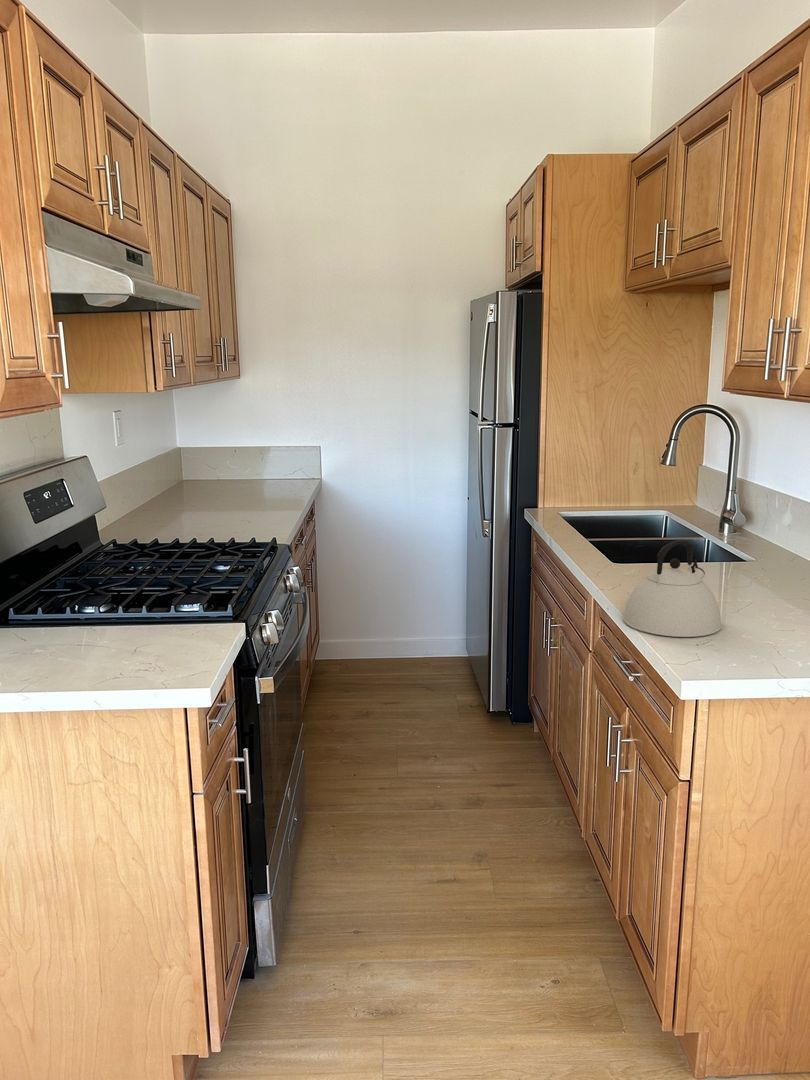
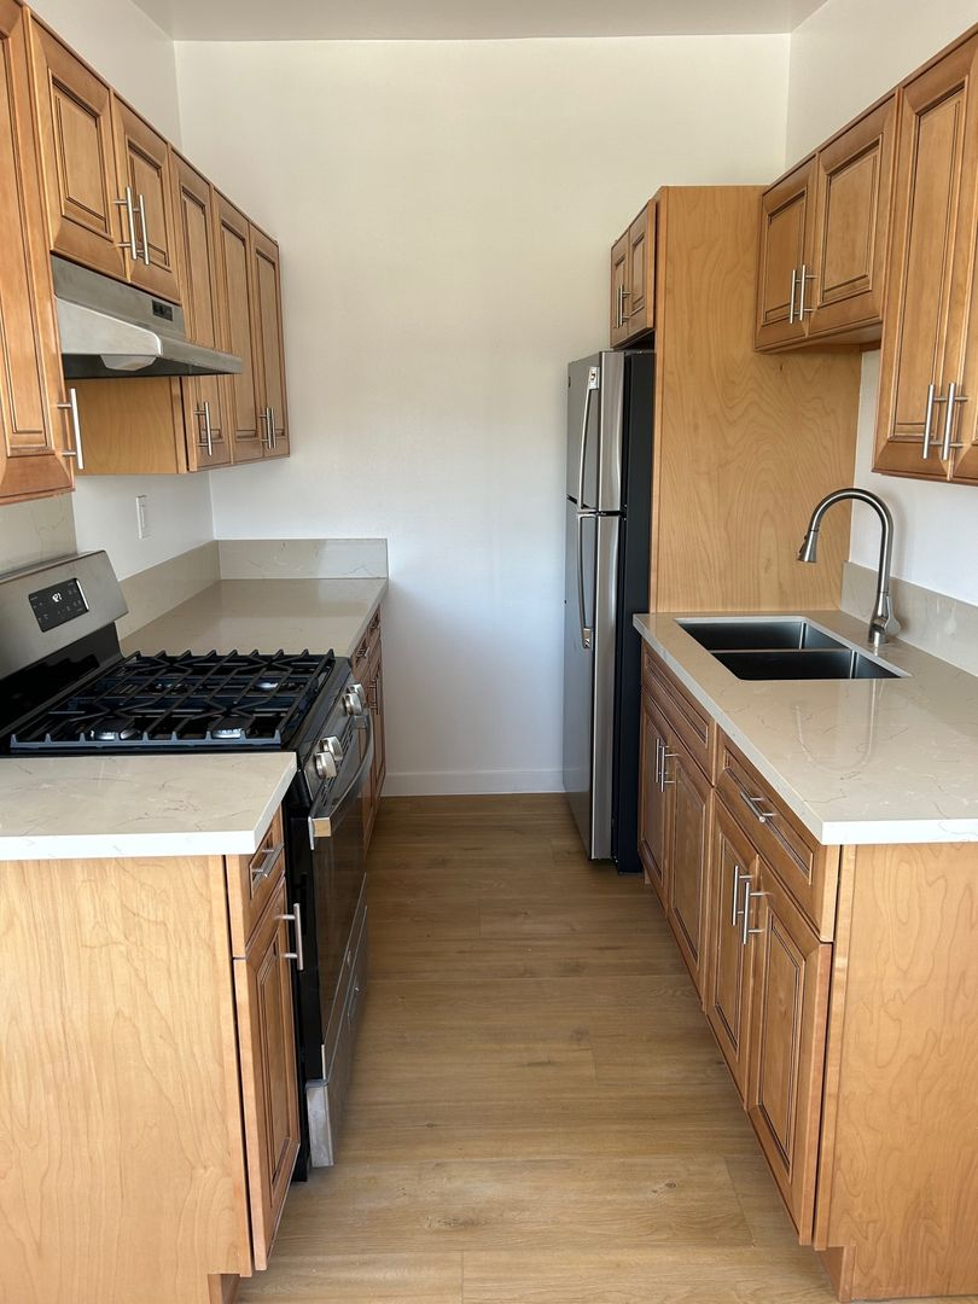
- kettle (675, 581)
